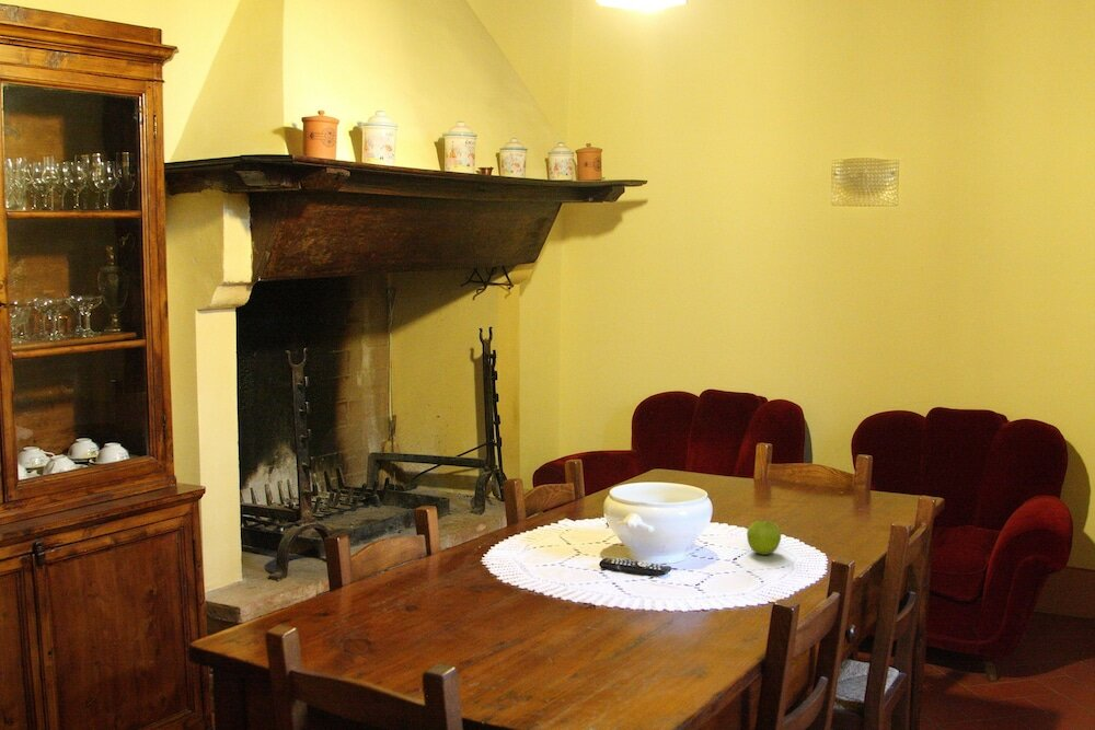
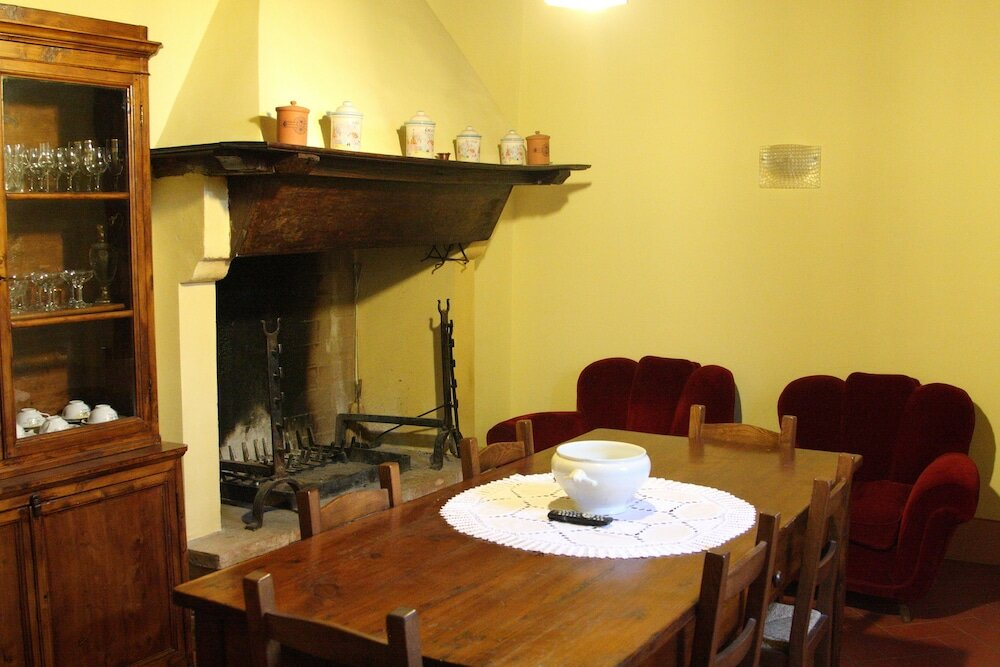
- fruit (763, 536)
